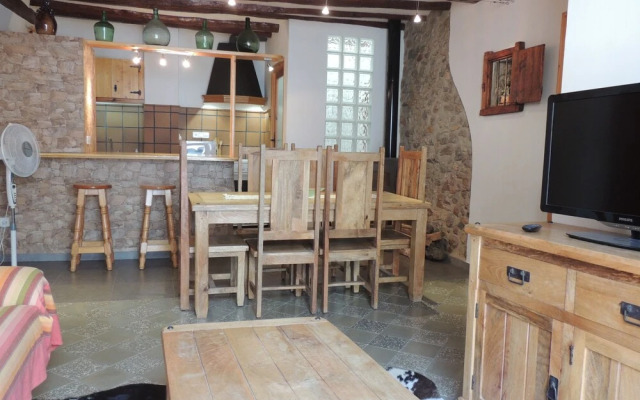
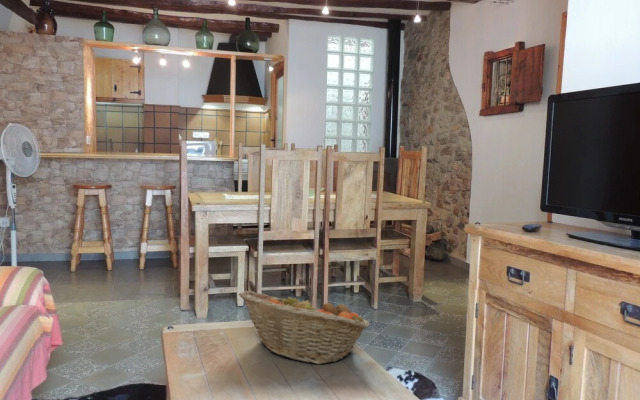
+ fruit basket (302, 318)
